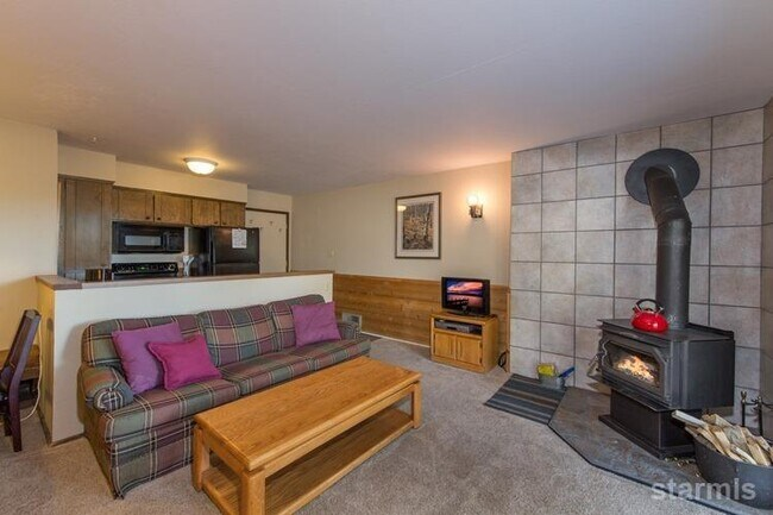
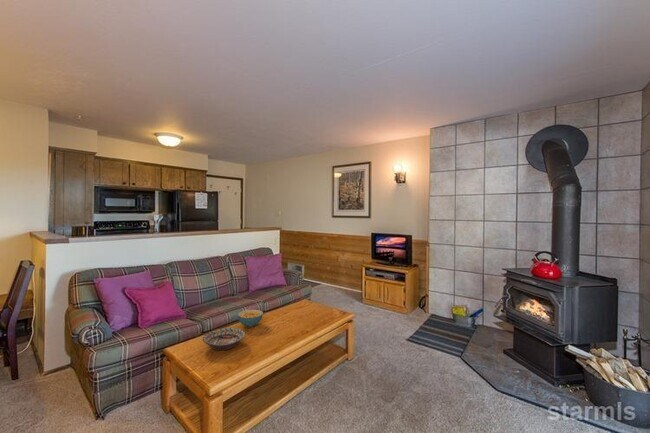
+ decorative bowl (224, 340)
+ cereal bowl (250, 319)
